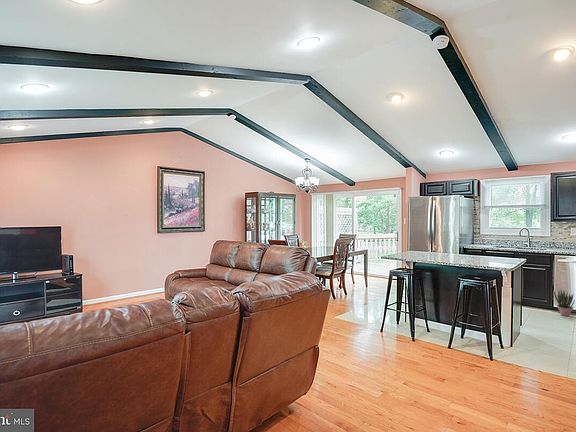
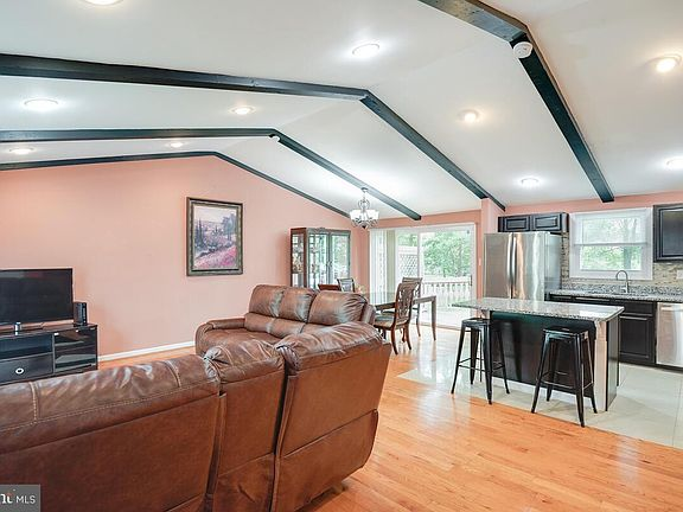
- potted plant (563, 302)
